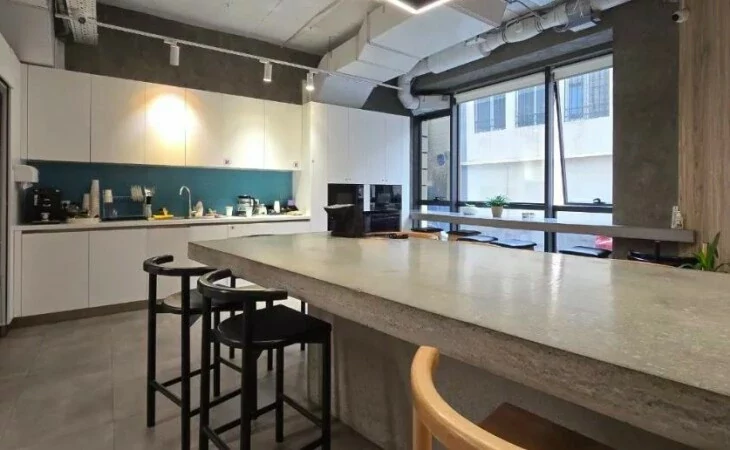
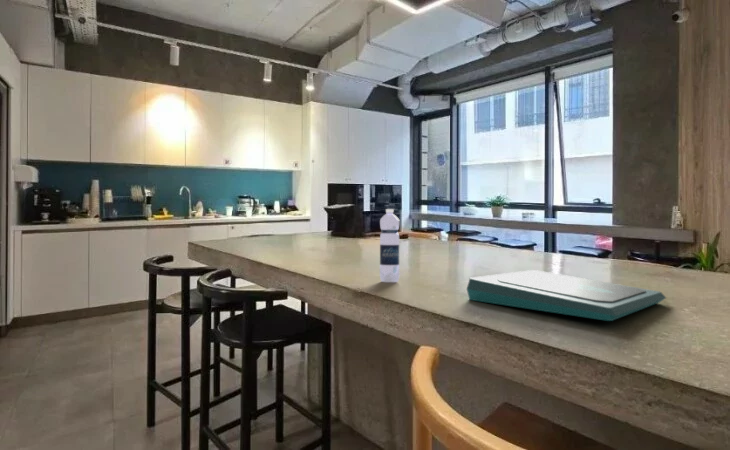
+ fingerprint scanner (564, 290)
+ water bottle (389, 245)
